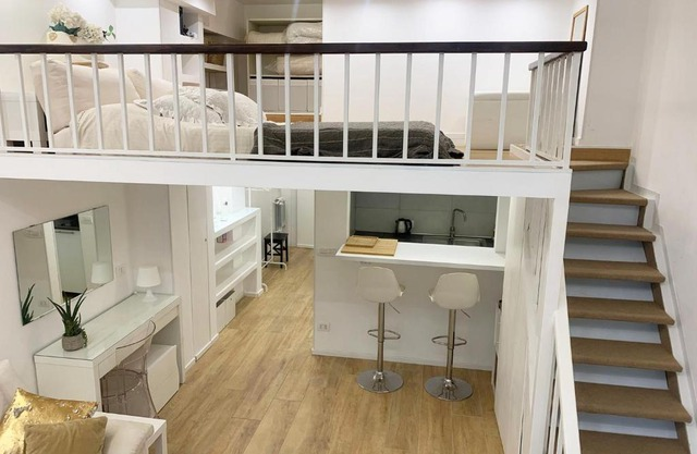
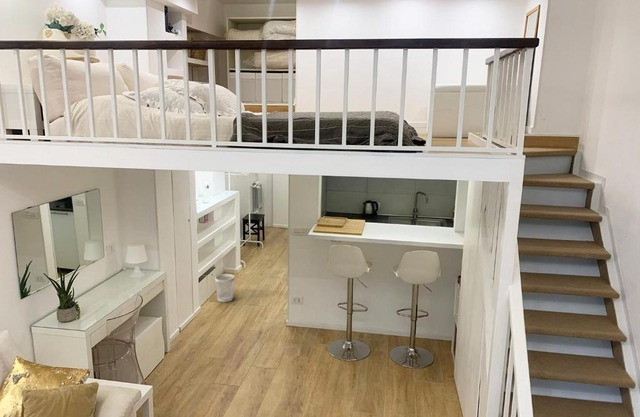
+ wastebasket (224, 288)
